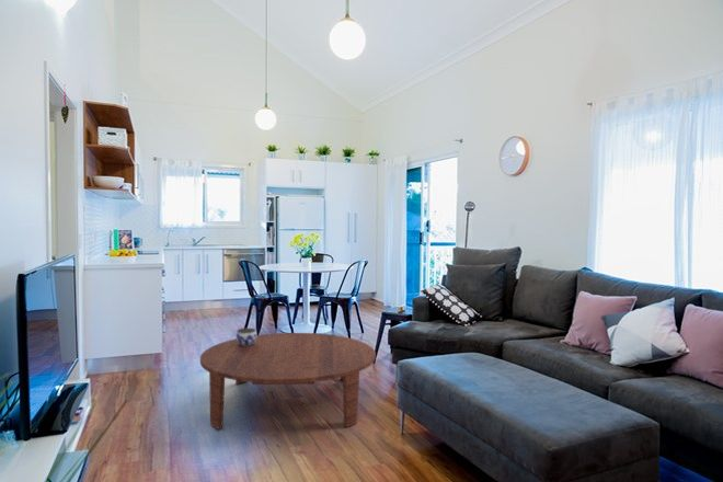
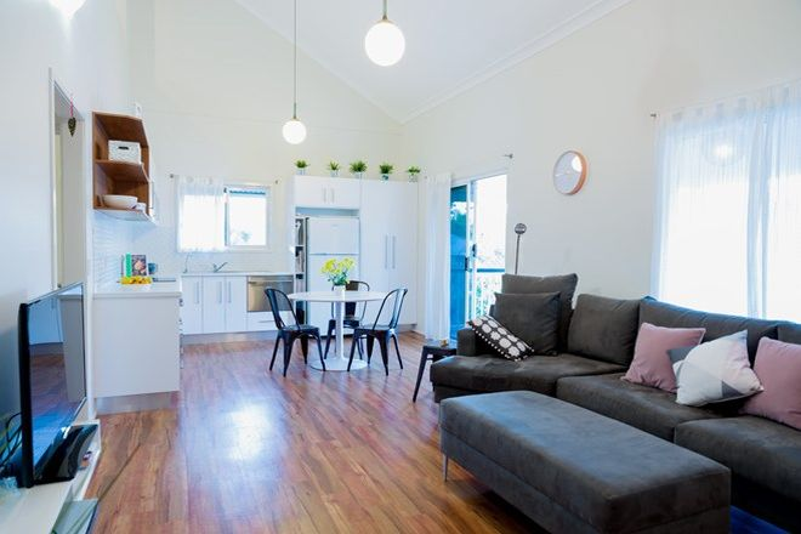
- jar (246, 336)
- coffee table (289, 376)
